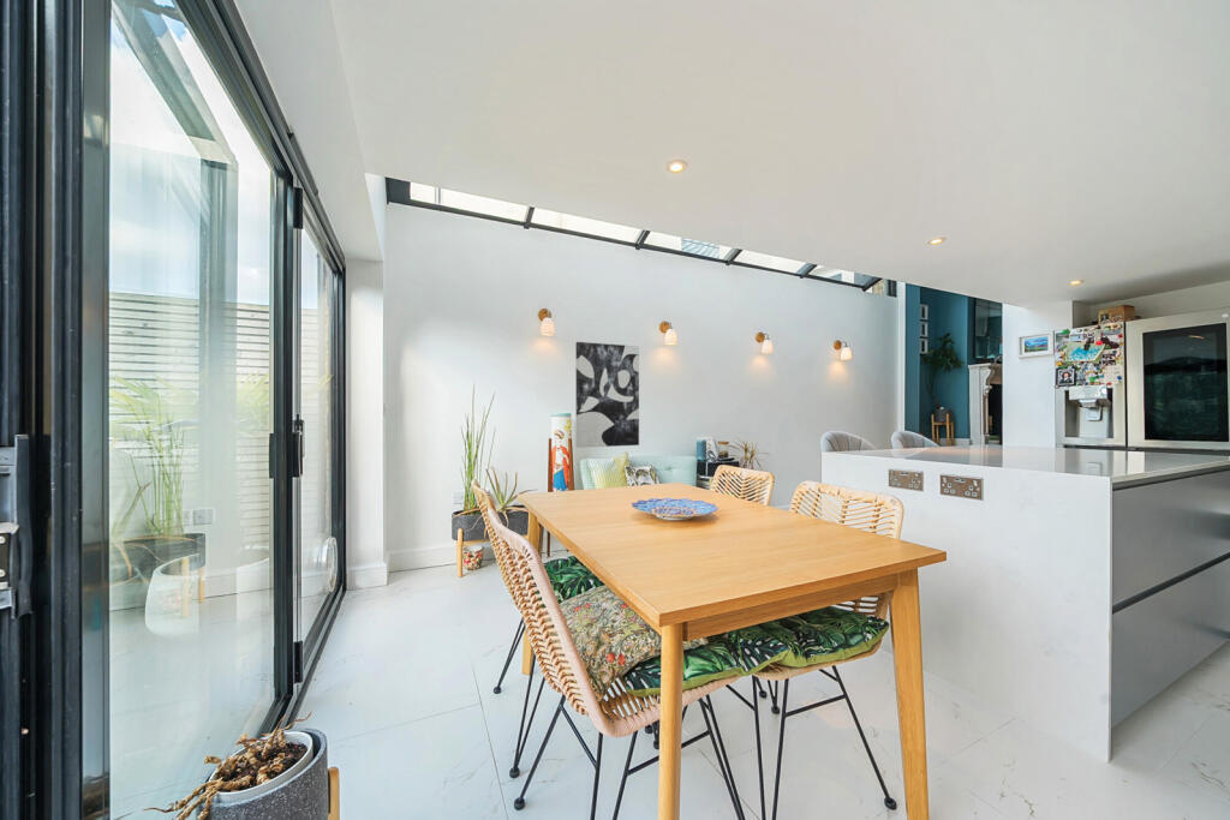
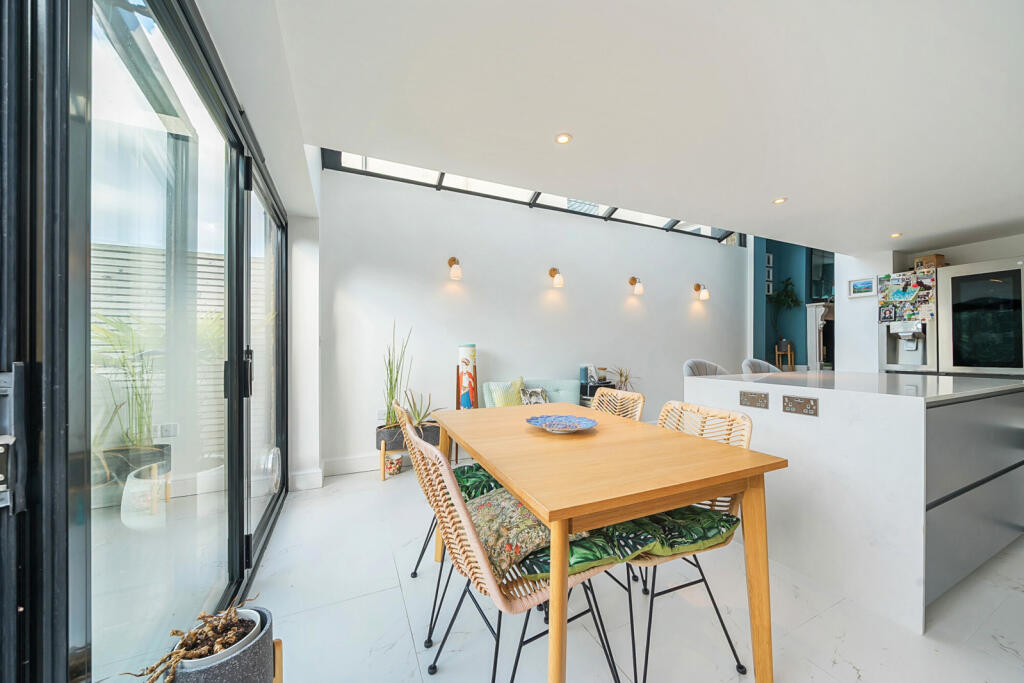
- wall art (608, 395)
